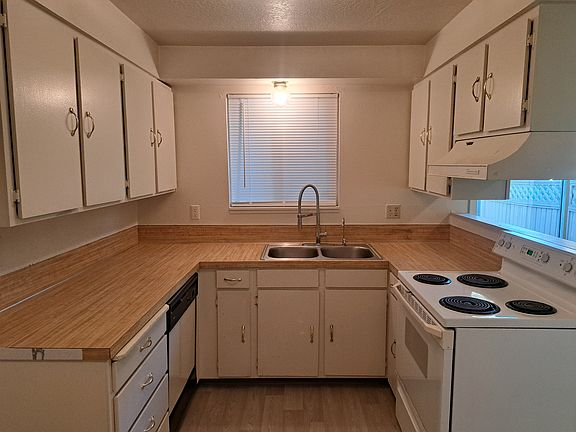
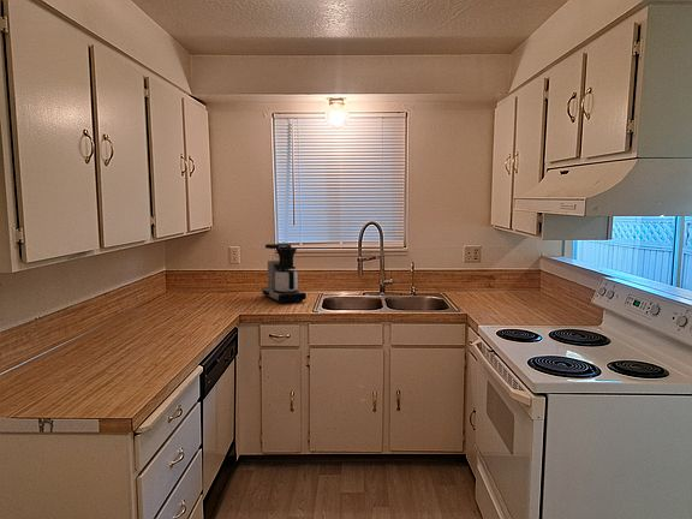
+ coffee maker (282, 272)
